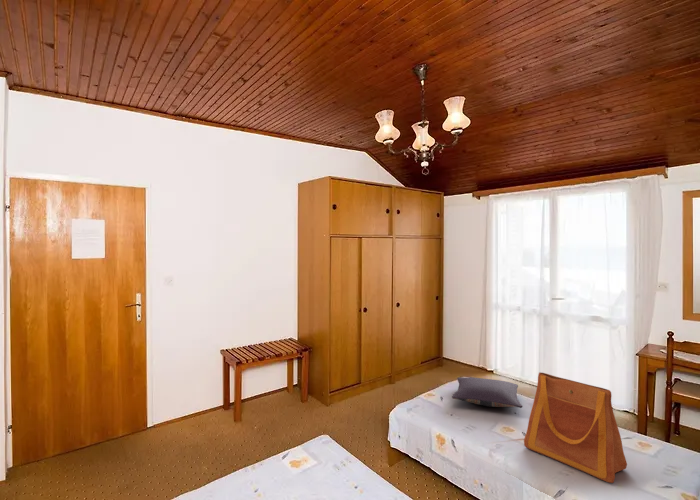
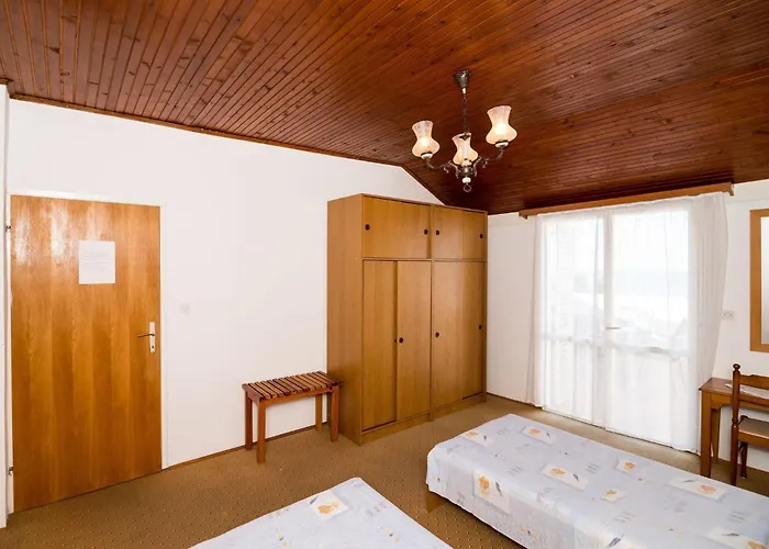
- tote bag (572, 419)
- pillow (486, 391)
